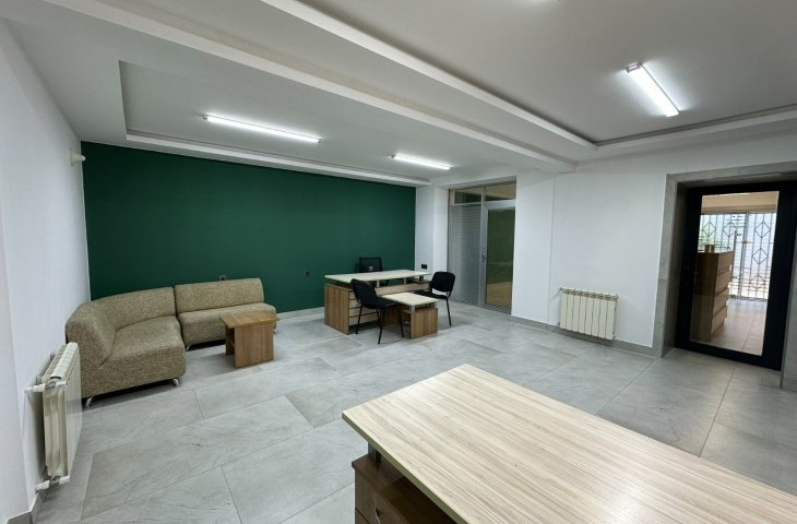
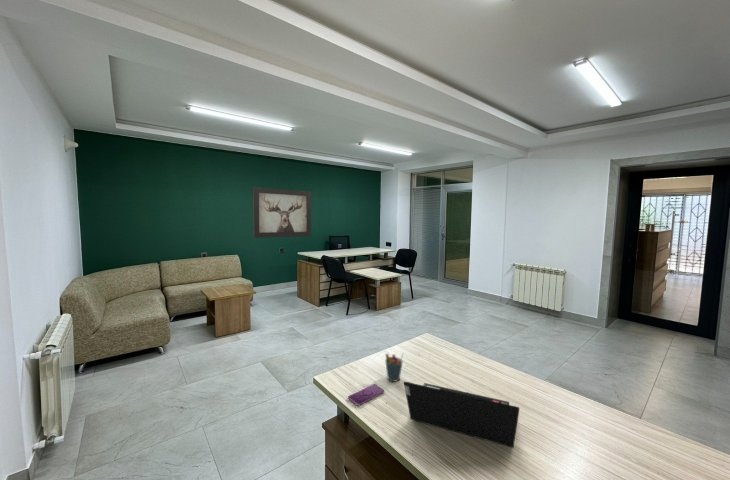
+ laptop computer (461, 394)
+ wall art (284, 213)
+ smartphone (366, 394)
+ pen holder (393, 365)
